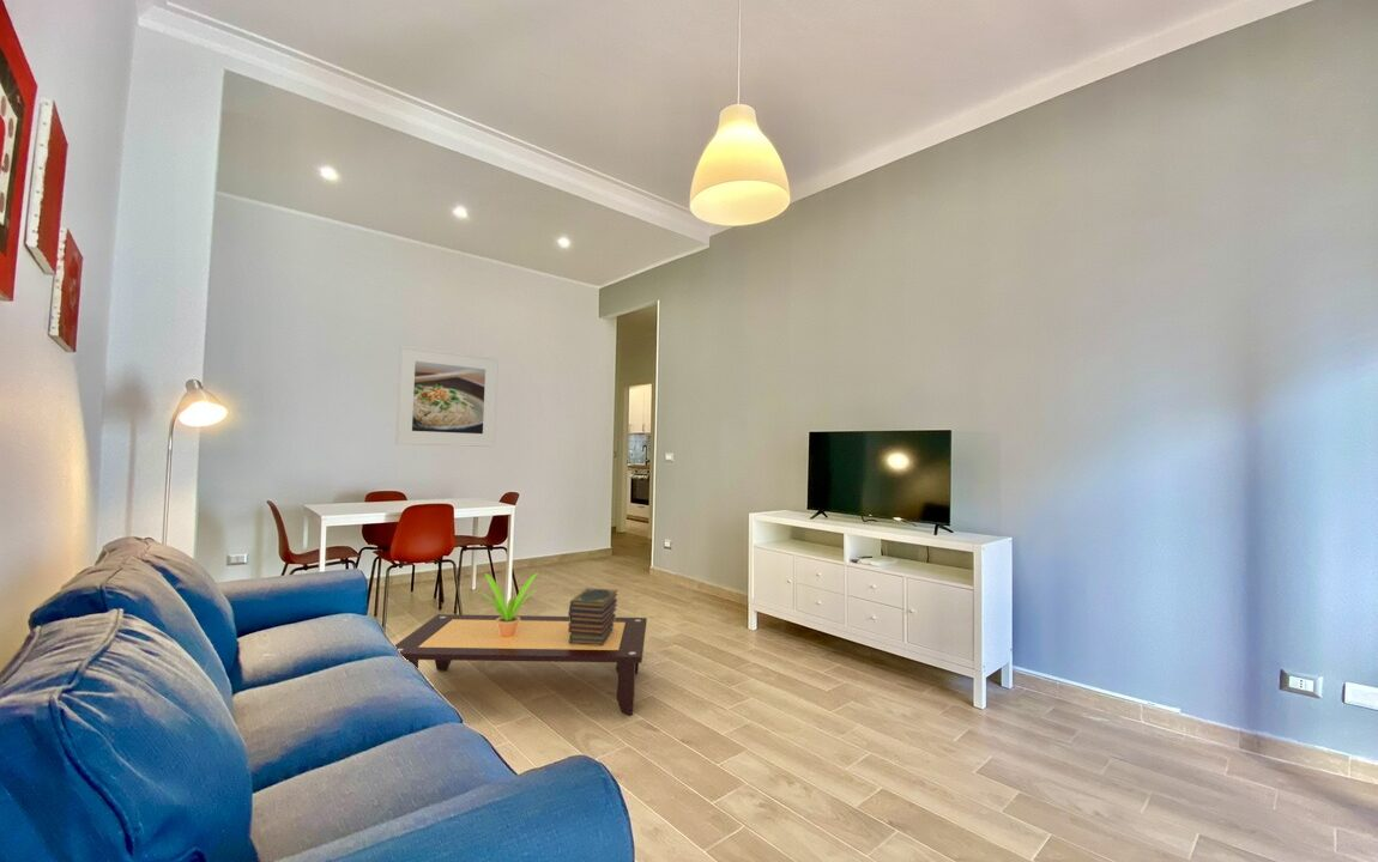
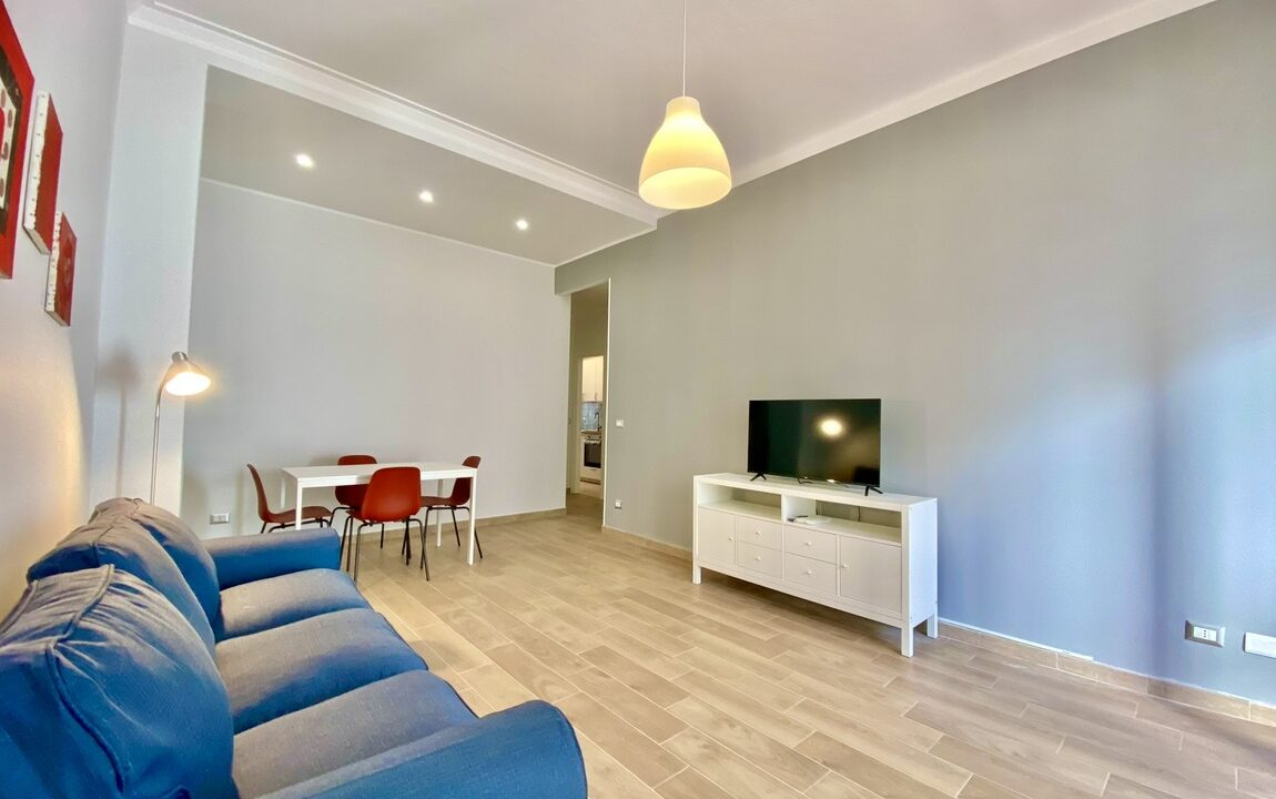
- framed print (449, 399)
- coffee table (528, 660)
- book stack (593, 615)
- potted plant (509, 606)
